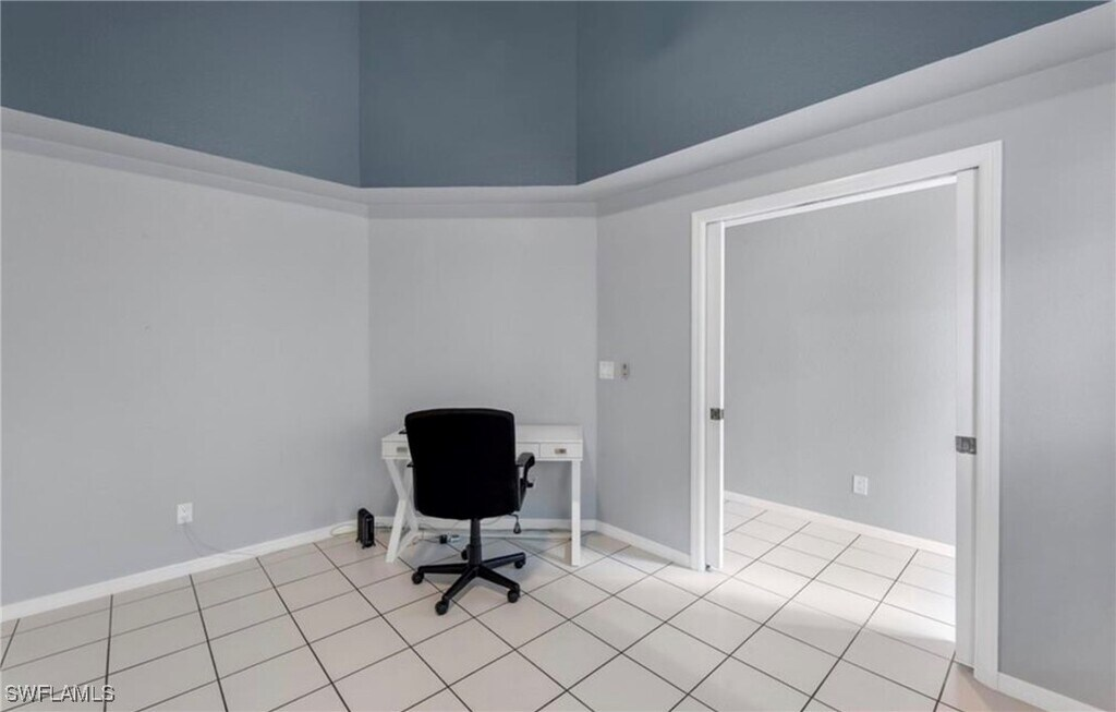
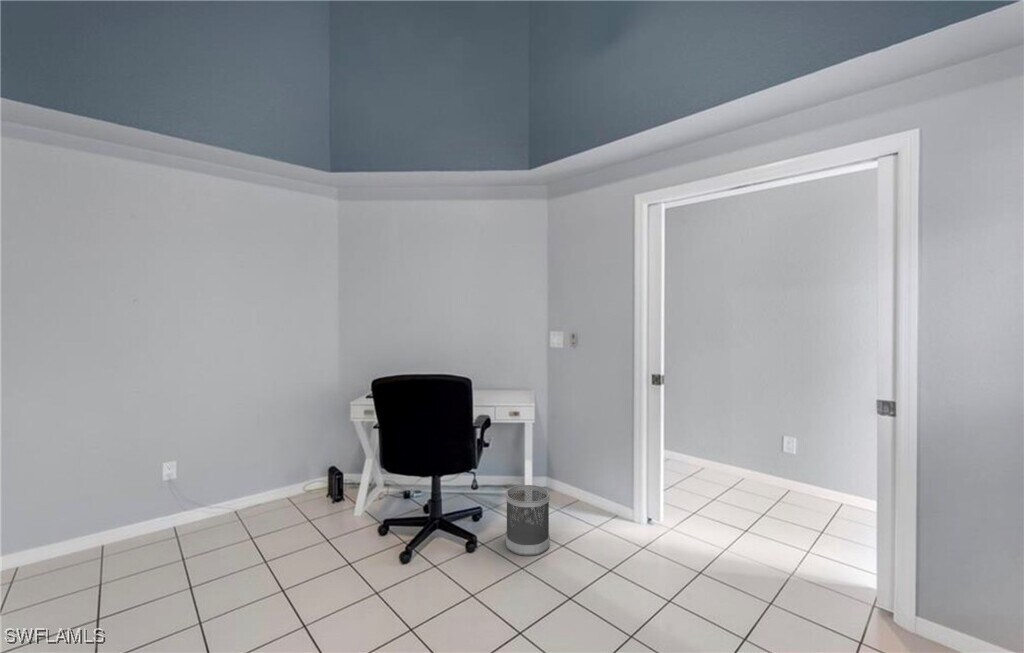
+ wastebasket (527, 518)
